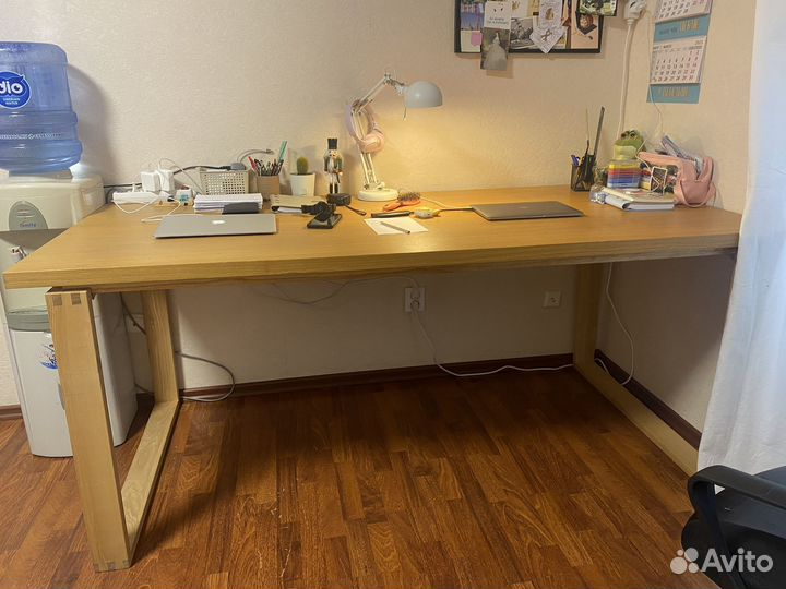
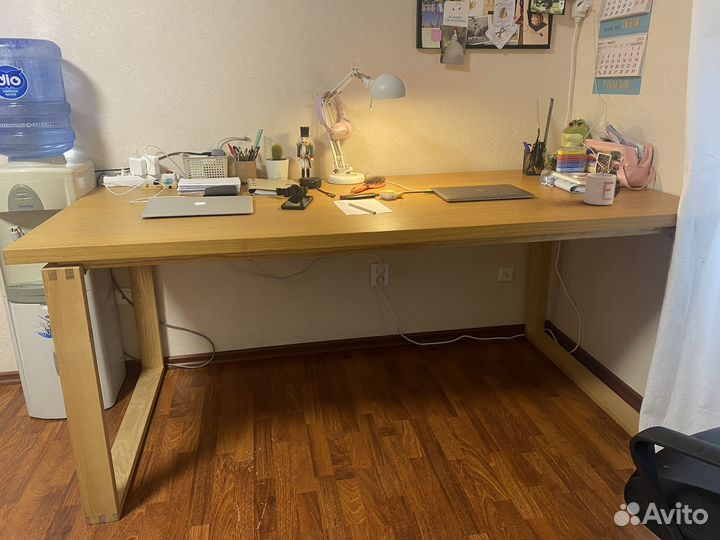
+ mug (604, 188)
